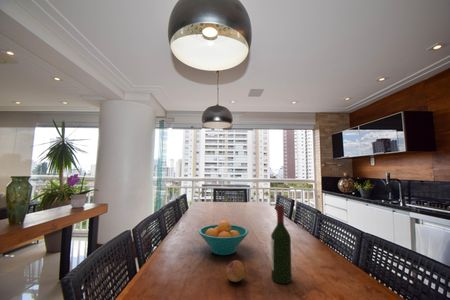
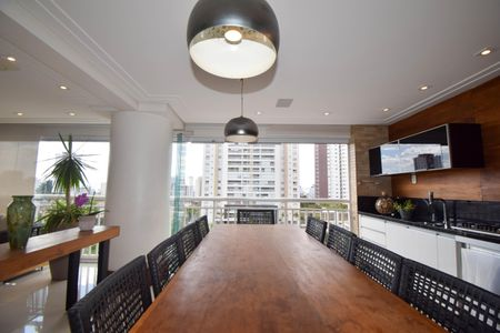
- fruit bowl (223, 235)
- wine bottle (280, 241)
- fruit (235, 270)
